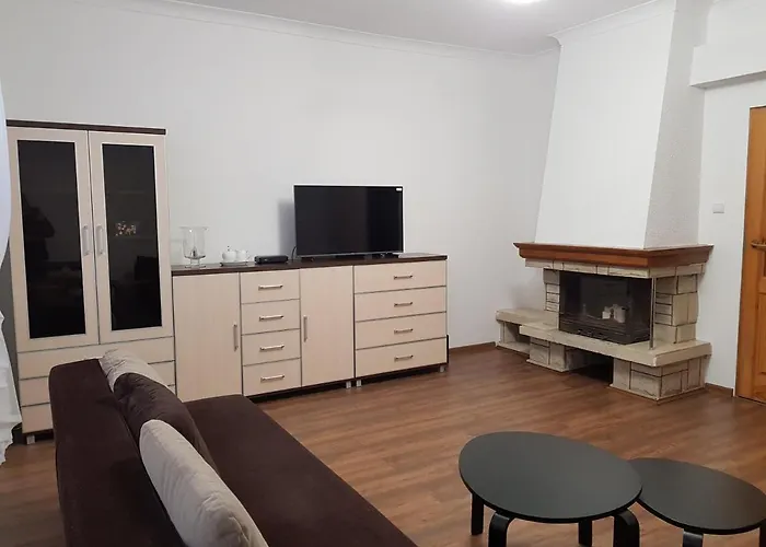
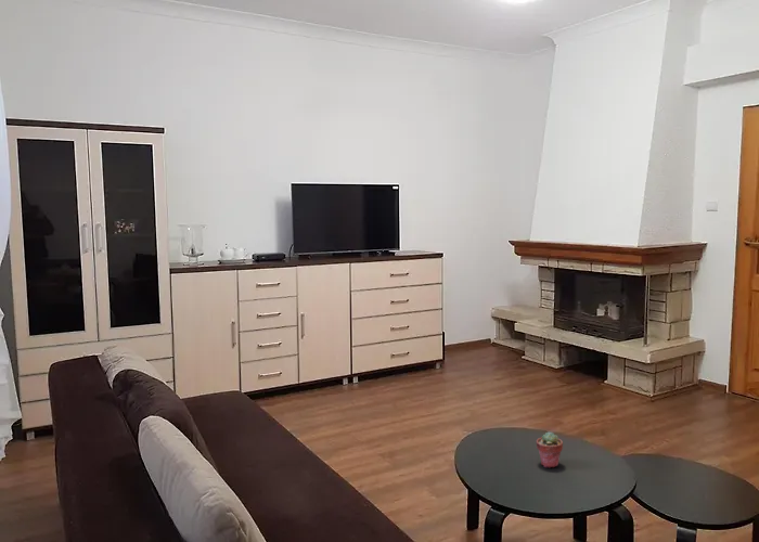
+ potted succulent (549, 448)
